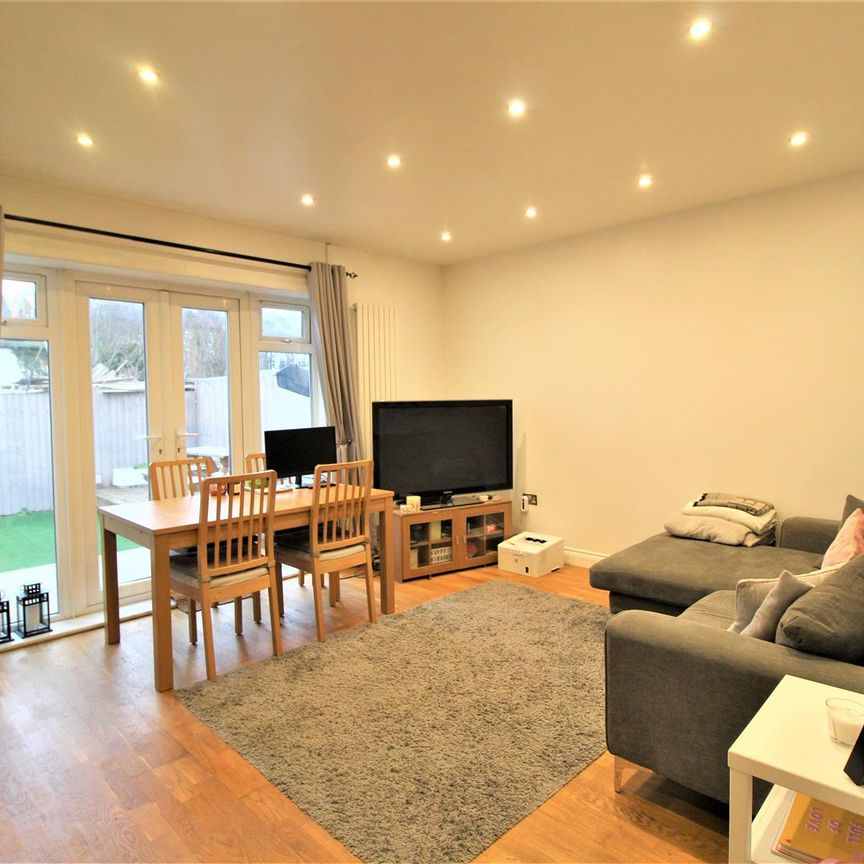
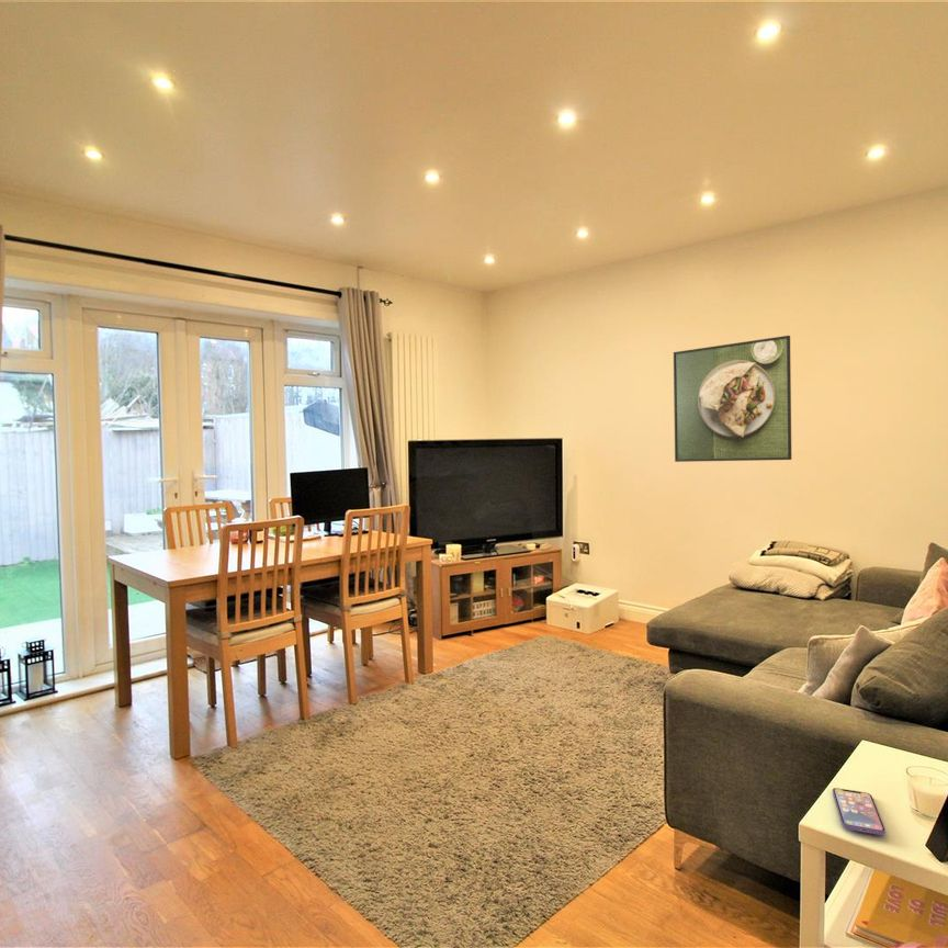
+ smartphone (857, 810)
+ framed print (729, 403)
